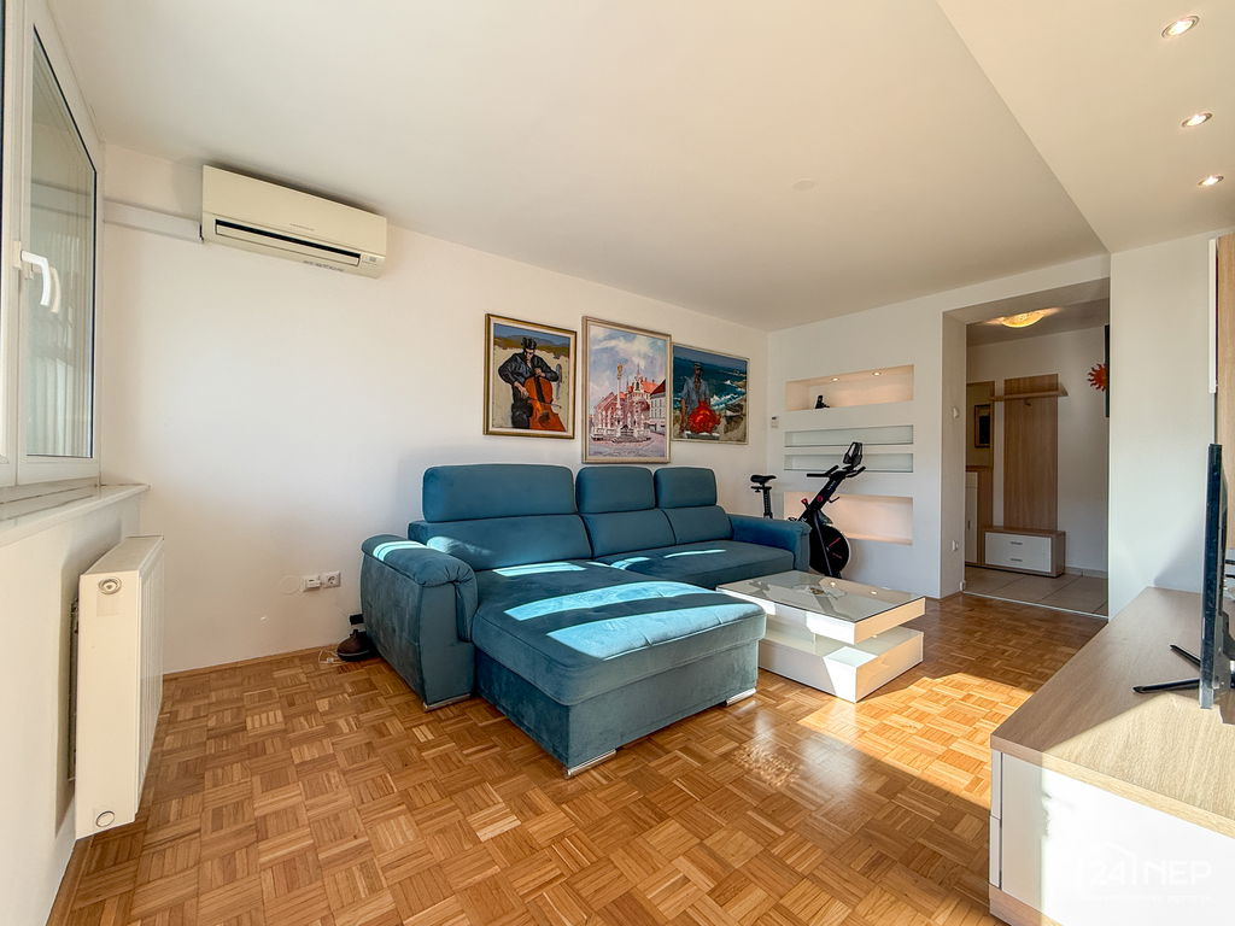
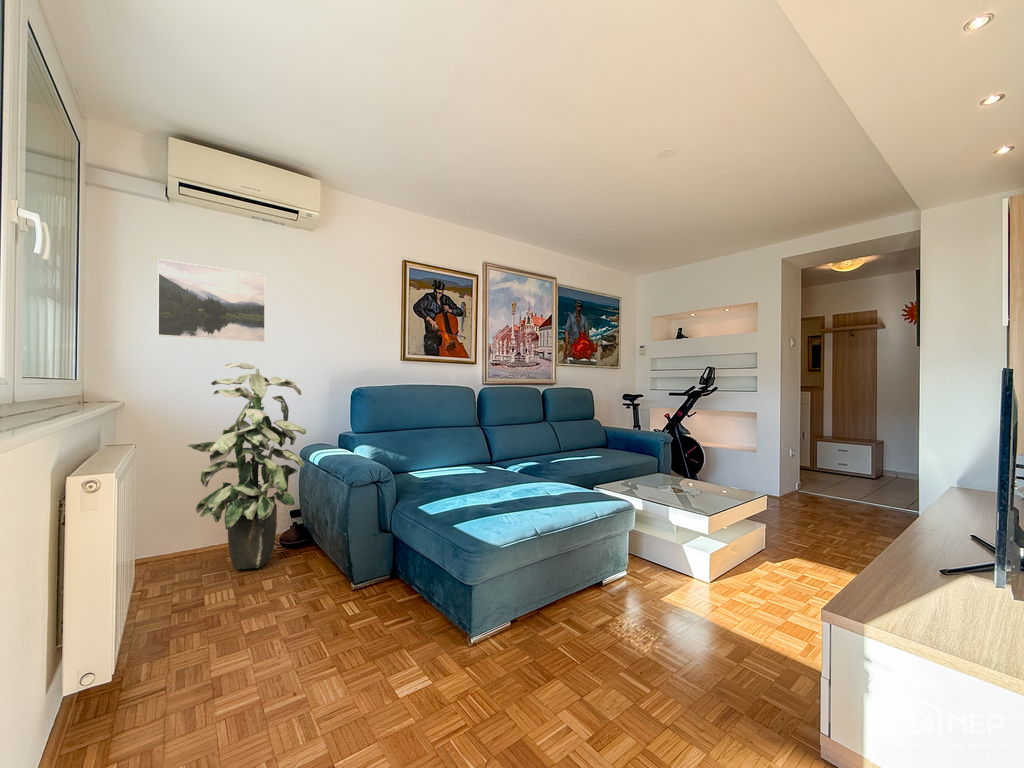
+ indoor plant (249, 463)
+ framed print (214, 303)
